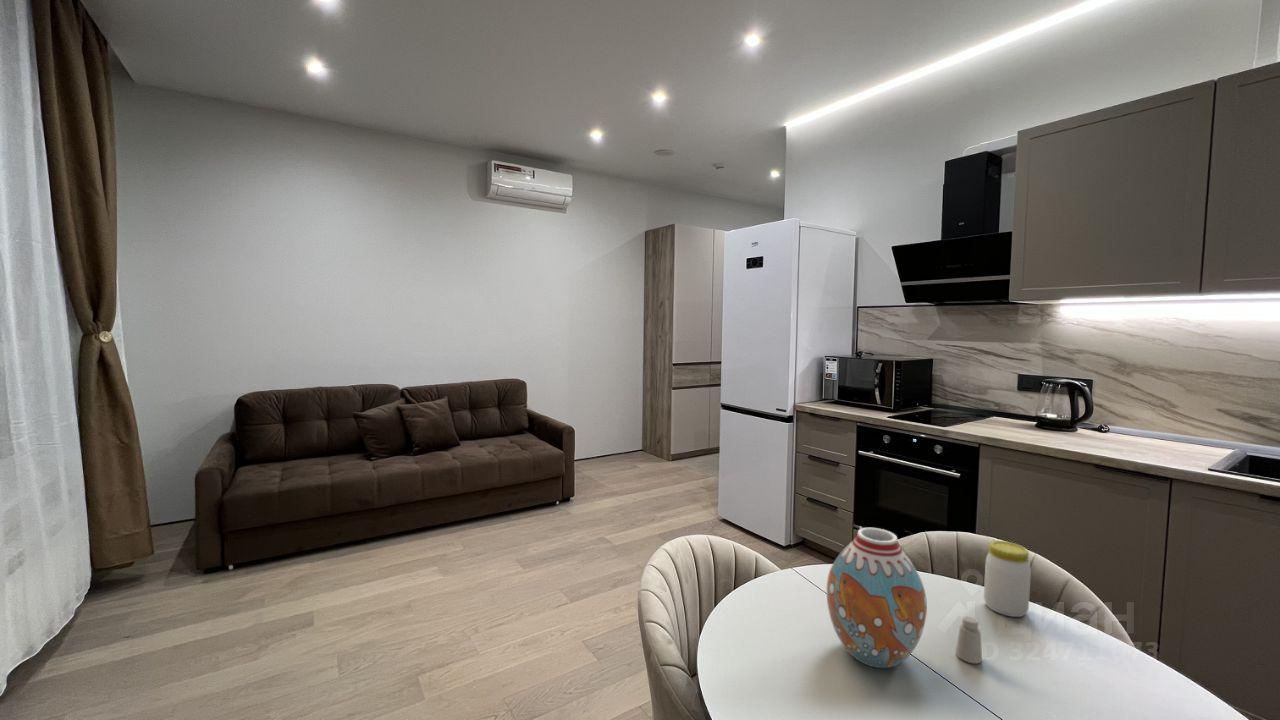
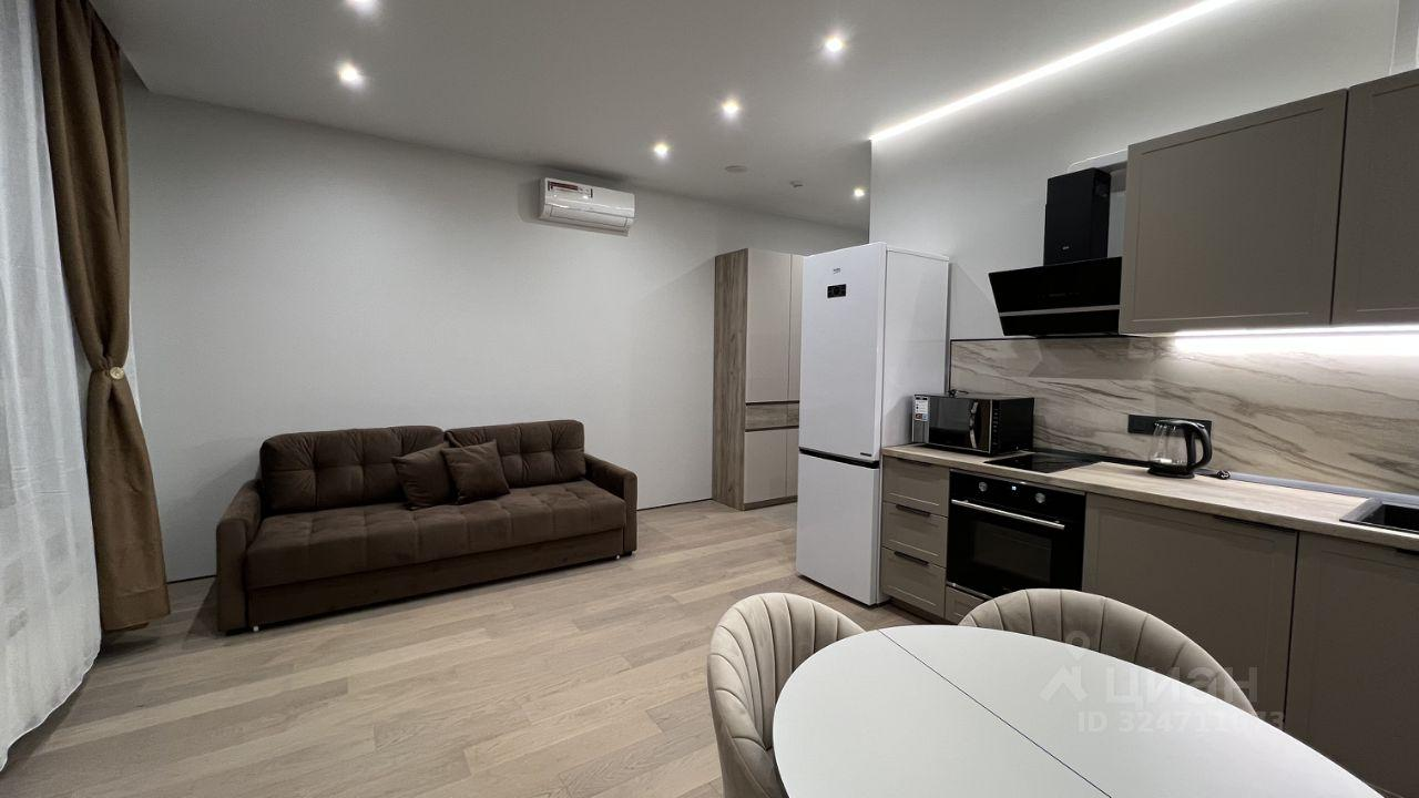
- saltshaker (969, 637)
- jar (1007, 577)
- vase (874, 594)
